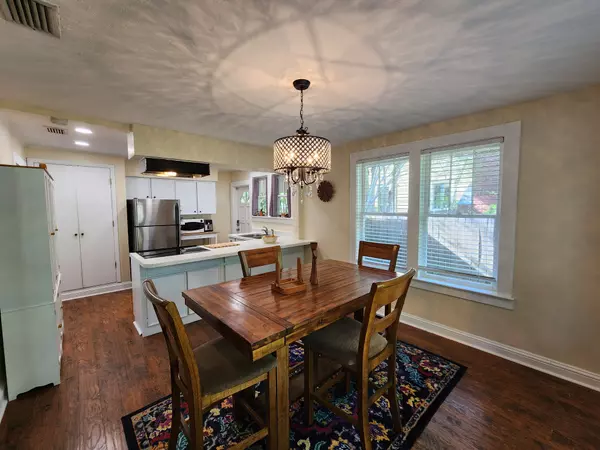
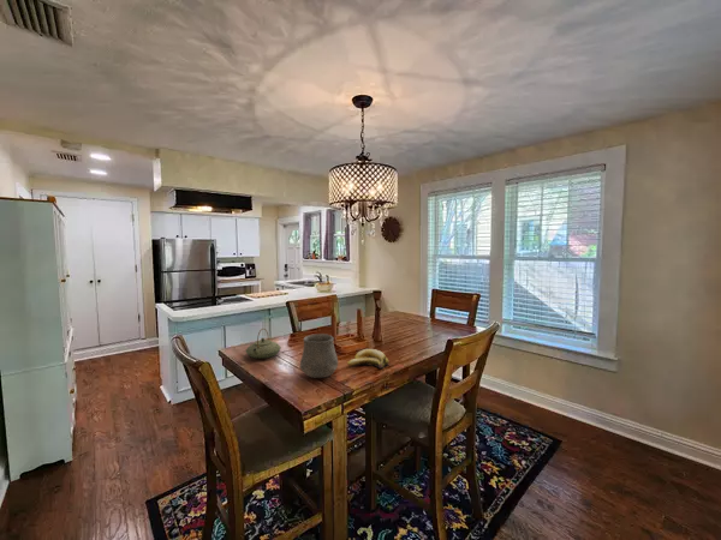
+ ceramic cup (318, 356)
+ teapot (262, 342)
+ banana (369, 359)
